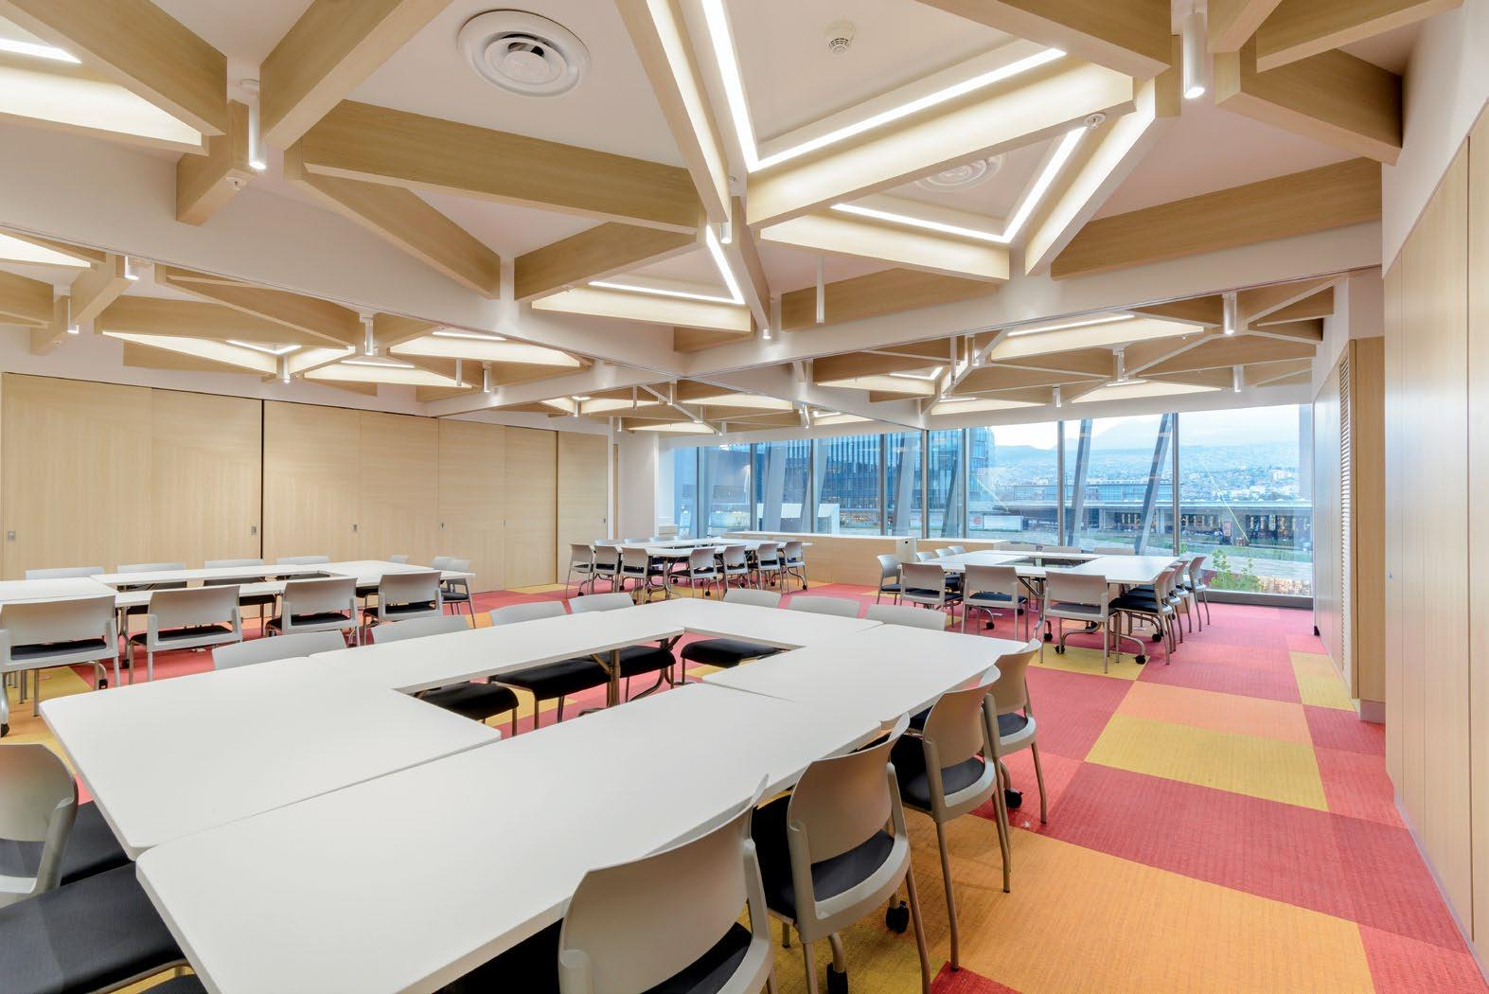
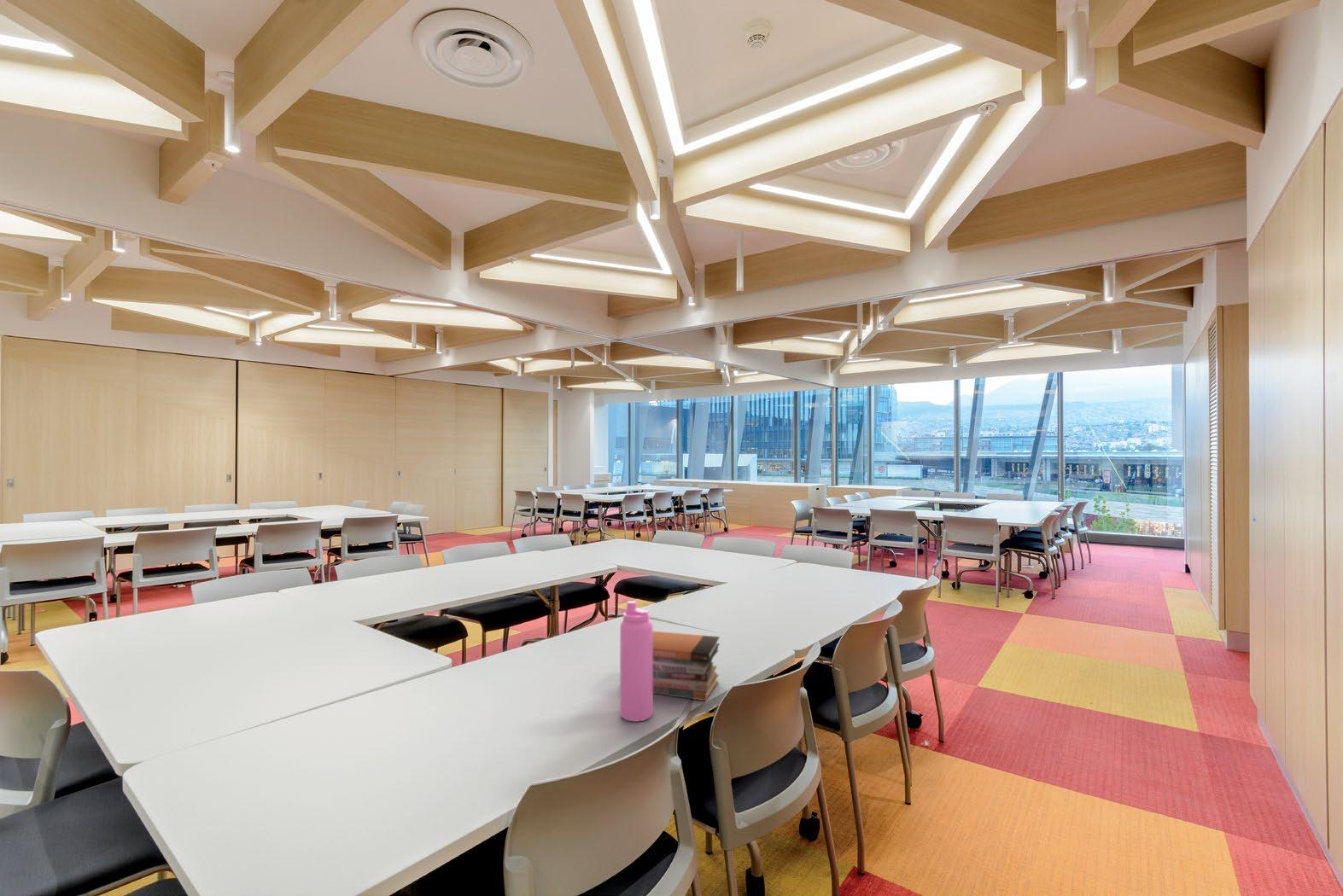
+ book stack (672, 663)
+ water bottle (636, 658)
